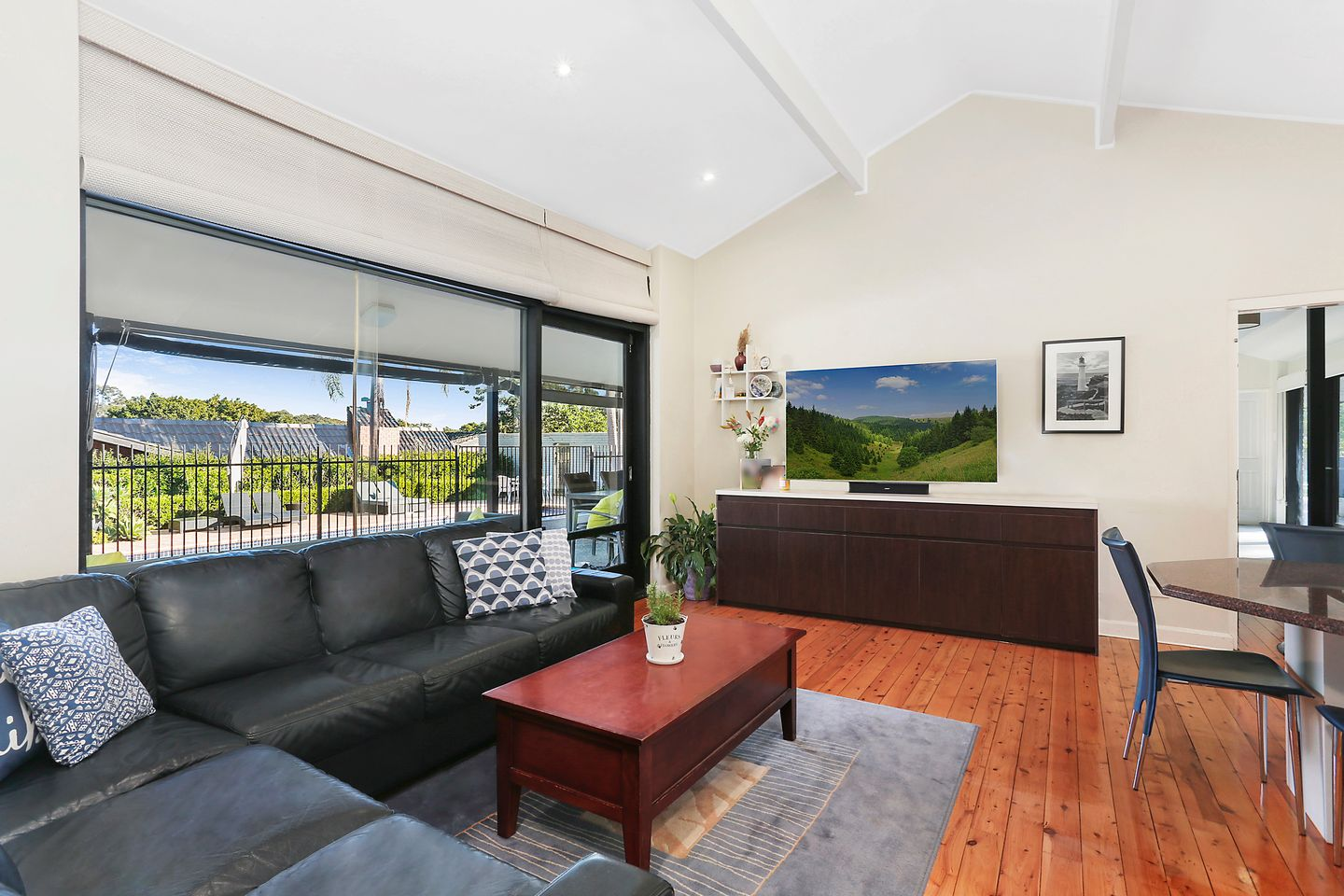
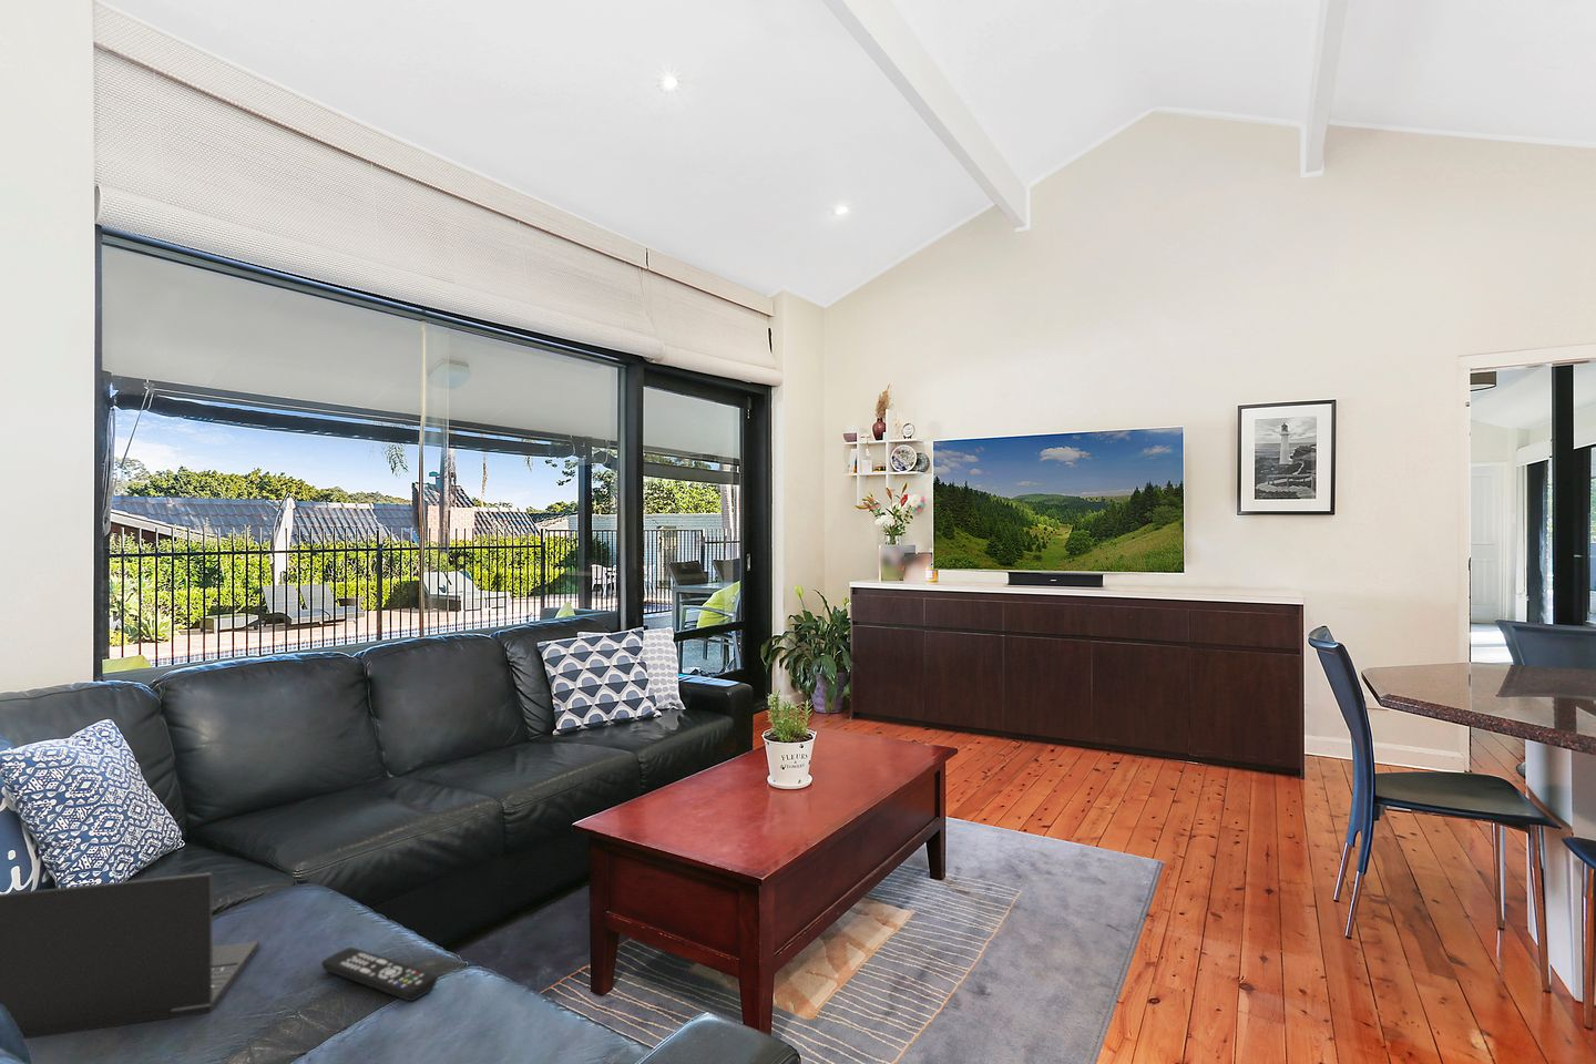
+ laptop (127, 926)
+ remote control (378, 973)
